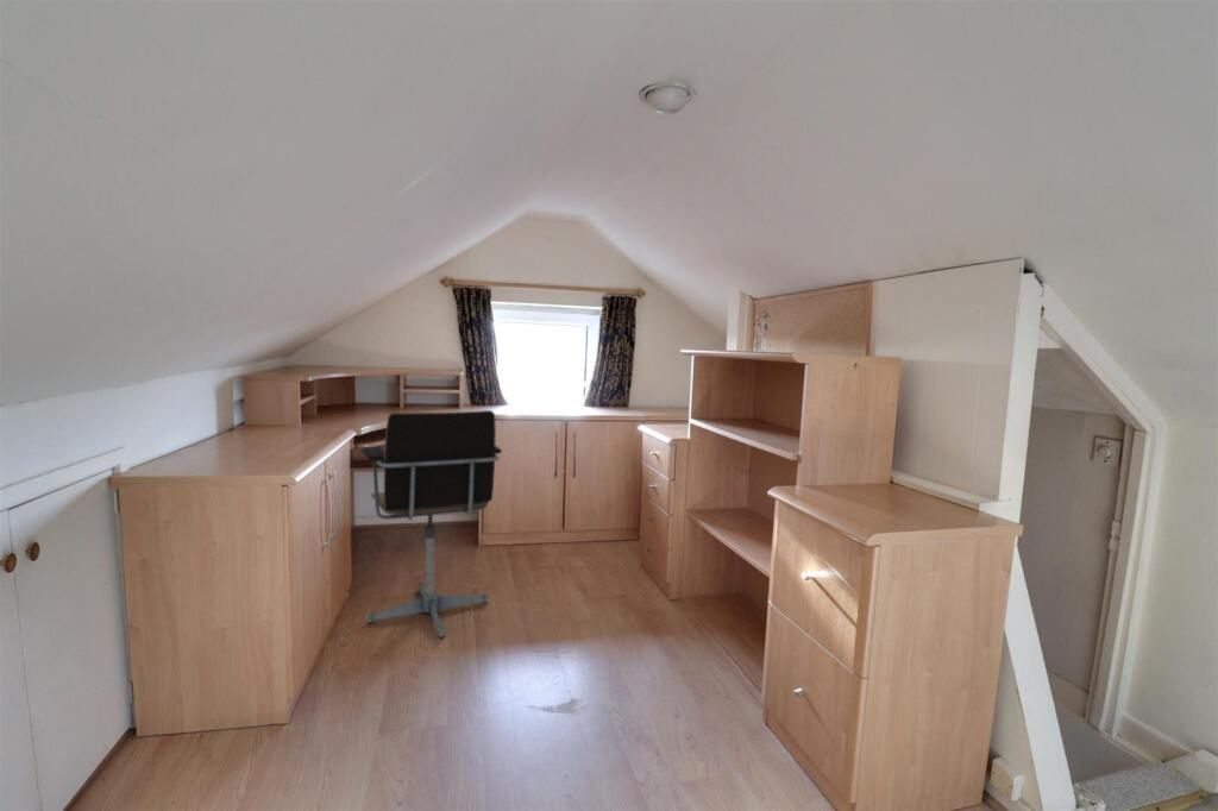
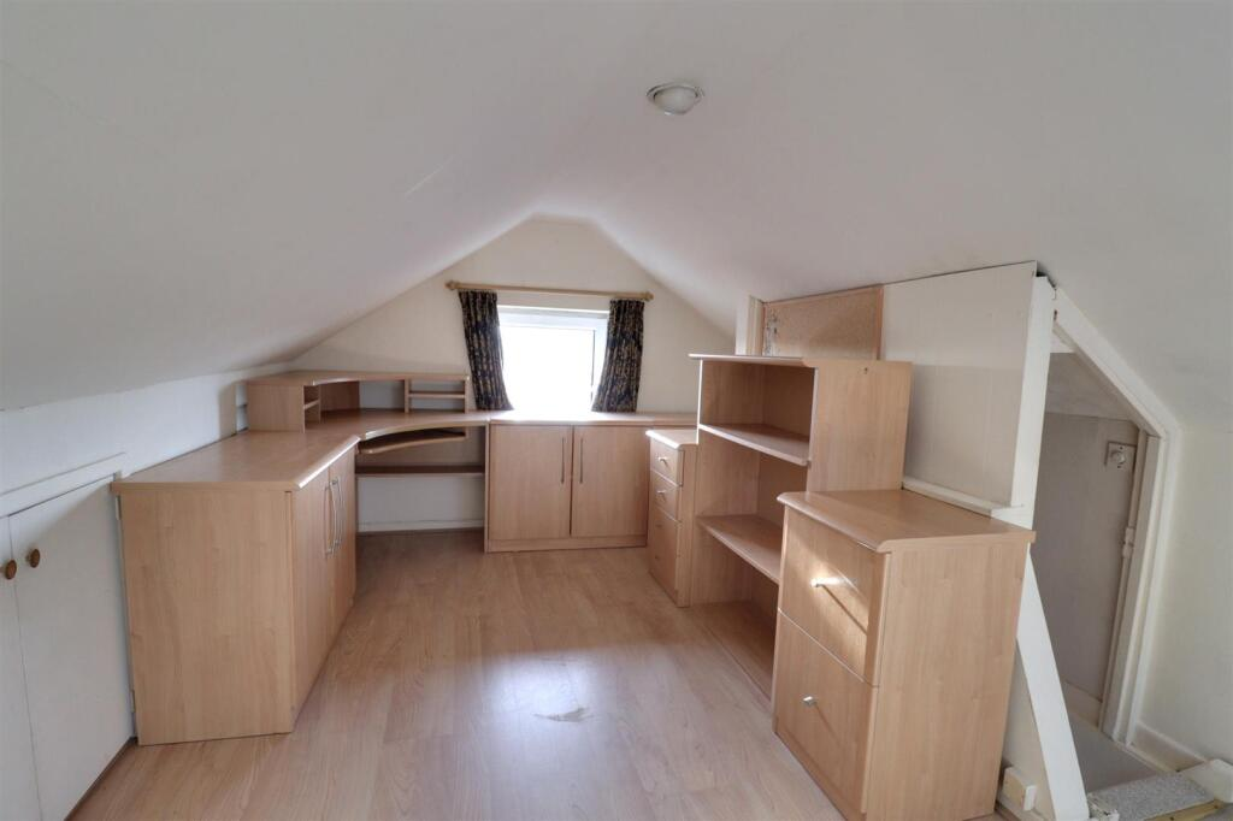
- office chair (432, 513)
